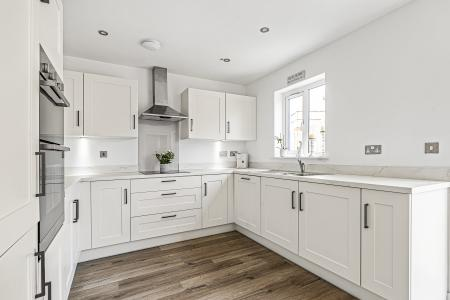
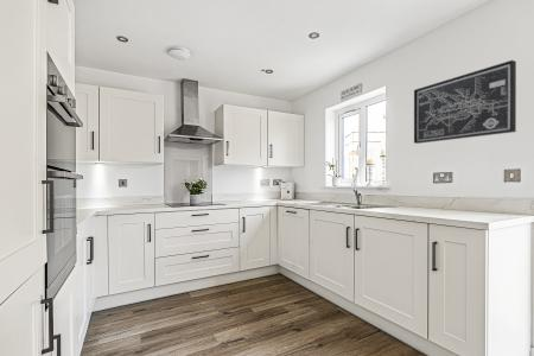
+ wall art (457, 108)
